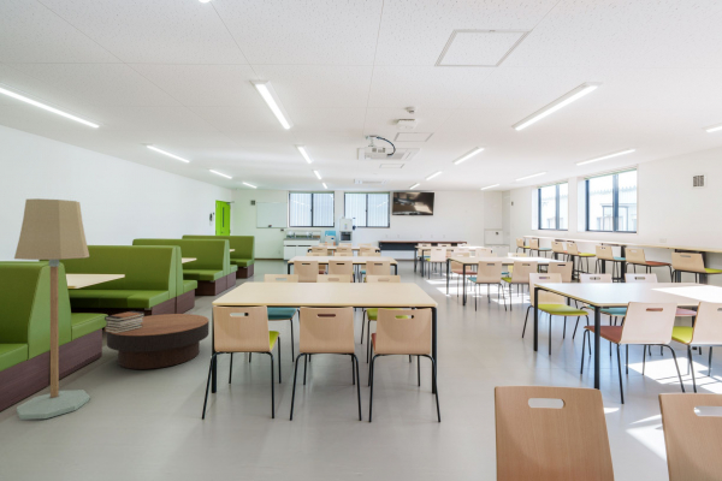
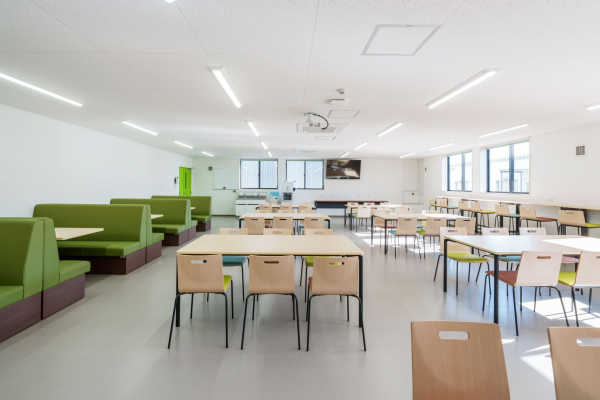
- coffee table (160, 339)
- floor lamp (54, 303)
- book stack (124, 321)
